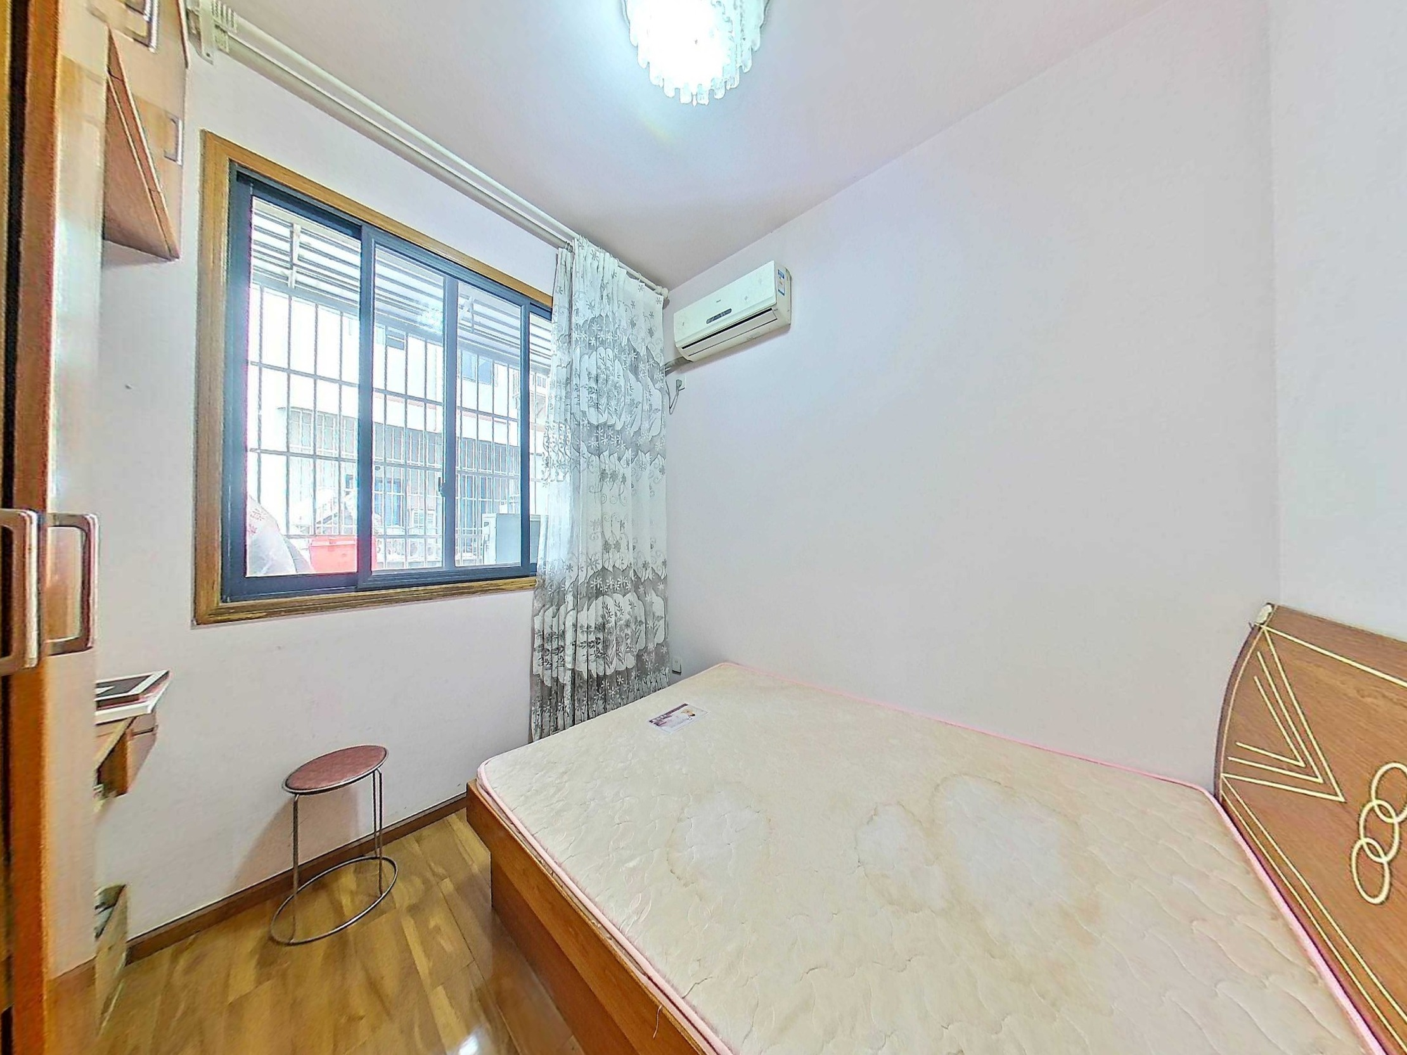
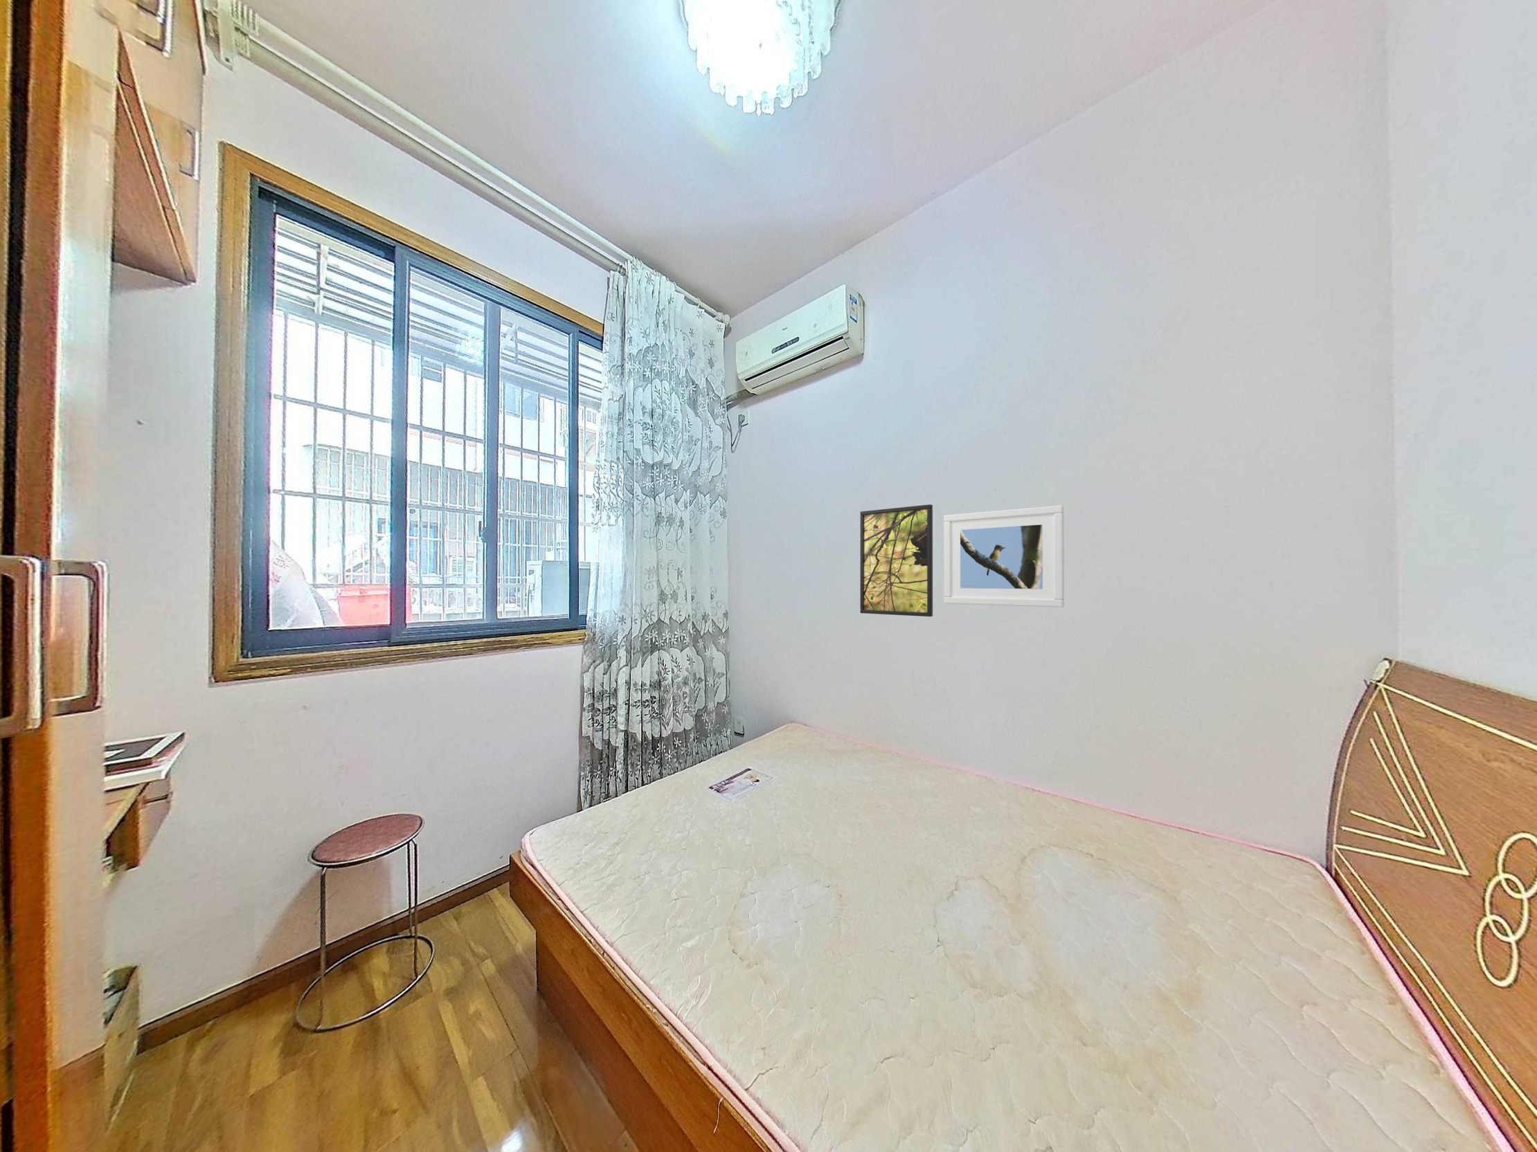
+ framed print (894, 561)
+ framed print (1000, 558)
